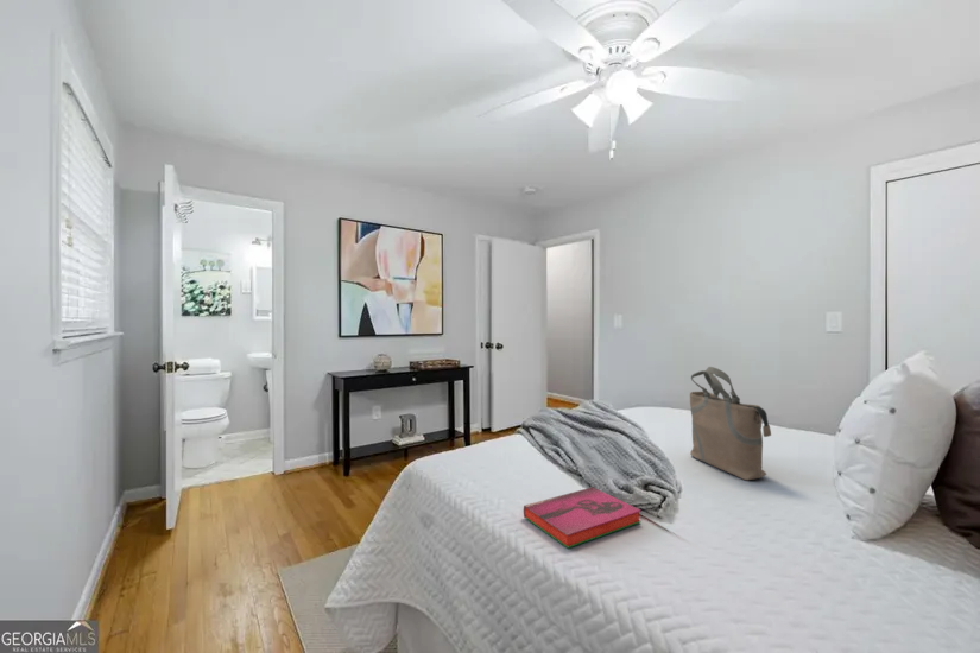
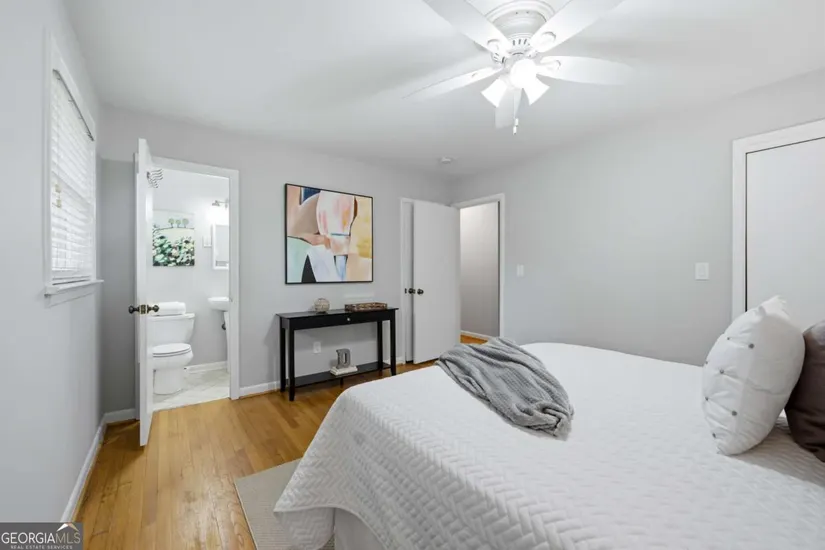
- hardback book (581, 513)
- tote bag (723, 417)
